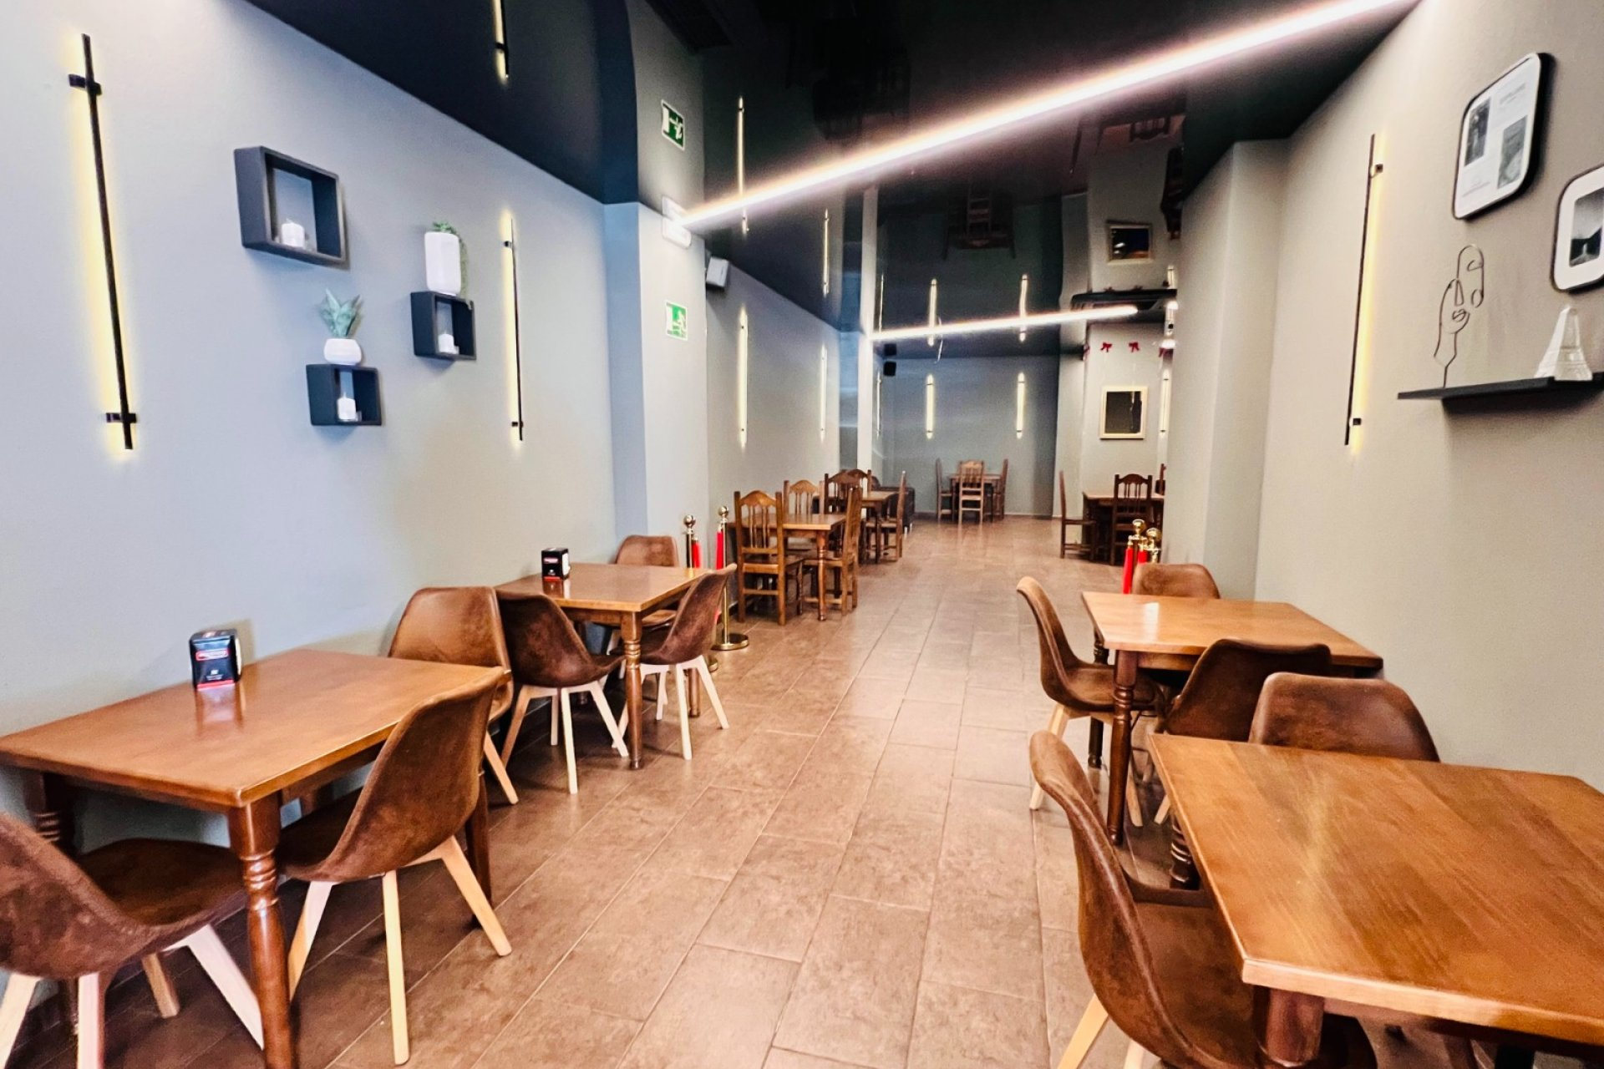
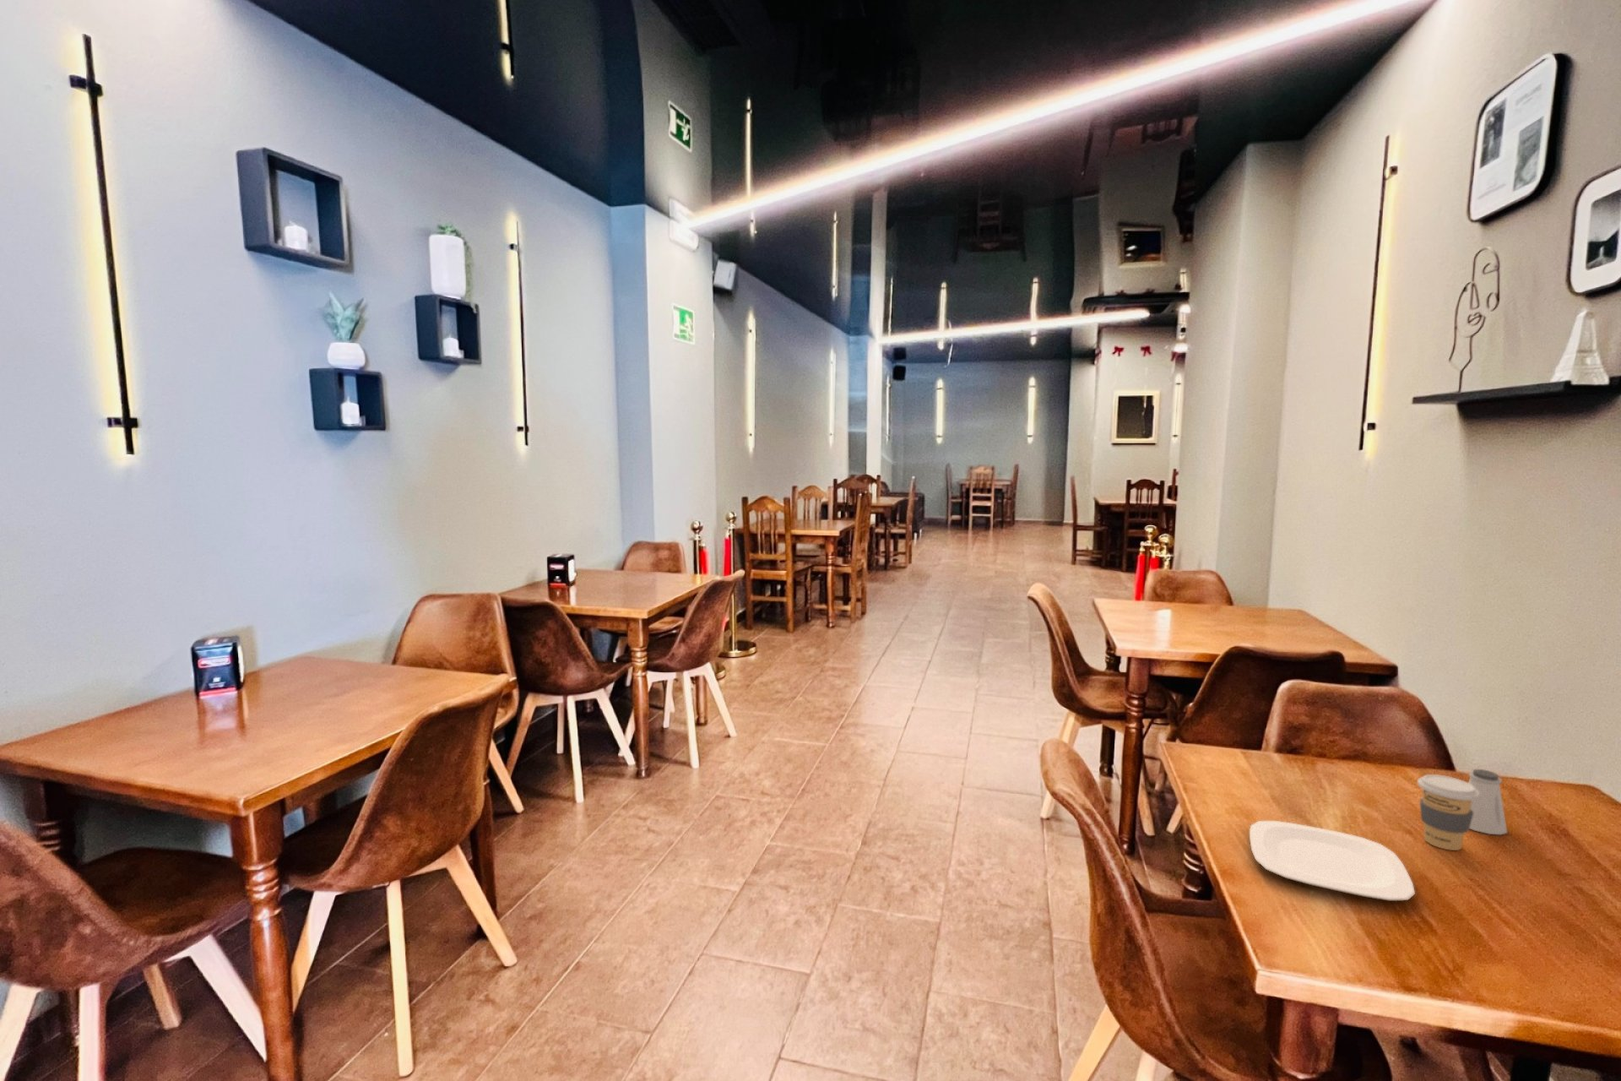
+ plate (1326, 860)
+ coffee cup (1445, 812)
+ saltshaker (1482, 799)
